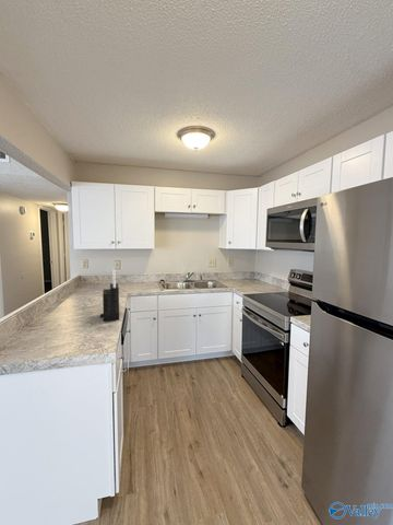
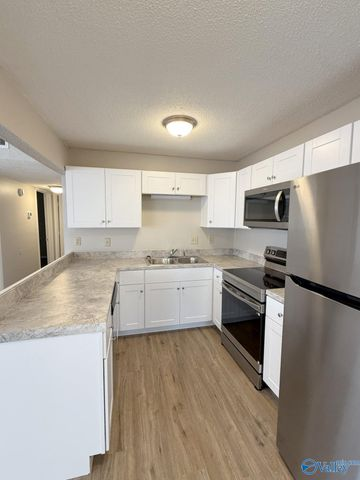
- knife block (109, 293)
